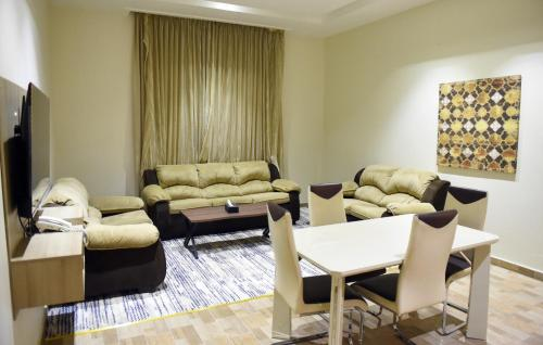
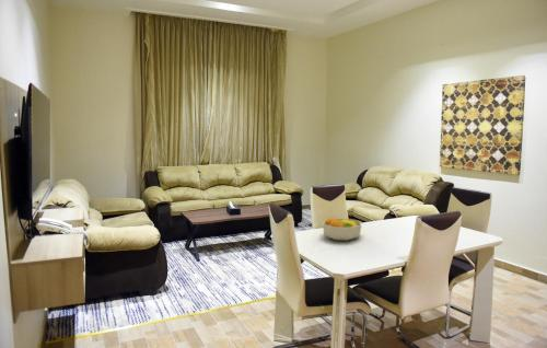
+ fruit bowl (341, 227)
